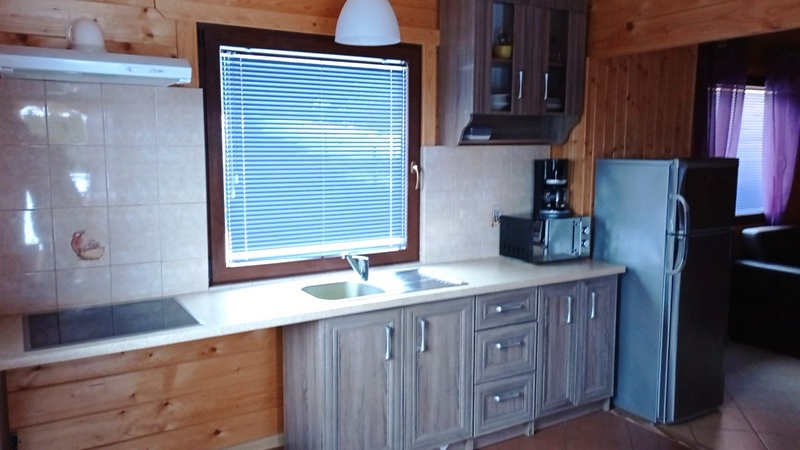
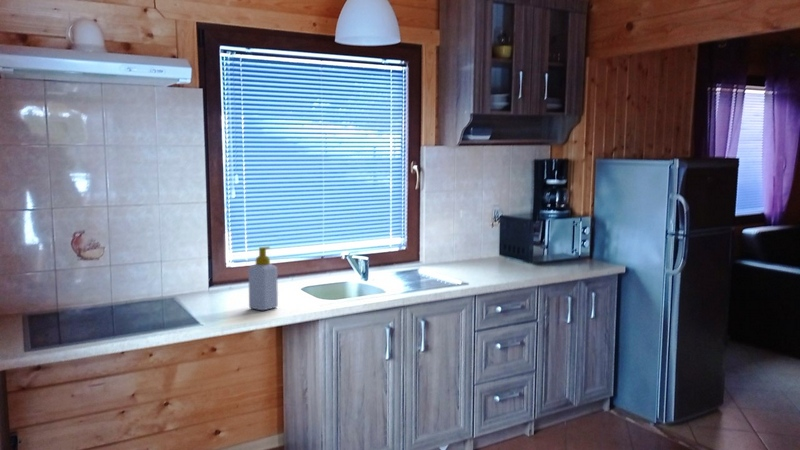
+ soap bottle (263, 277)
